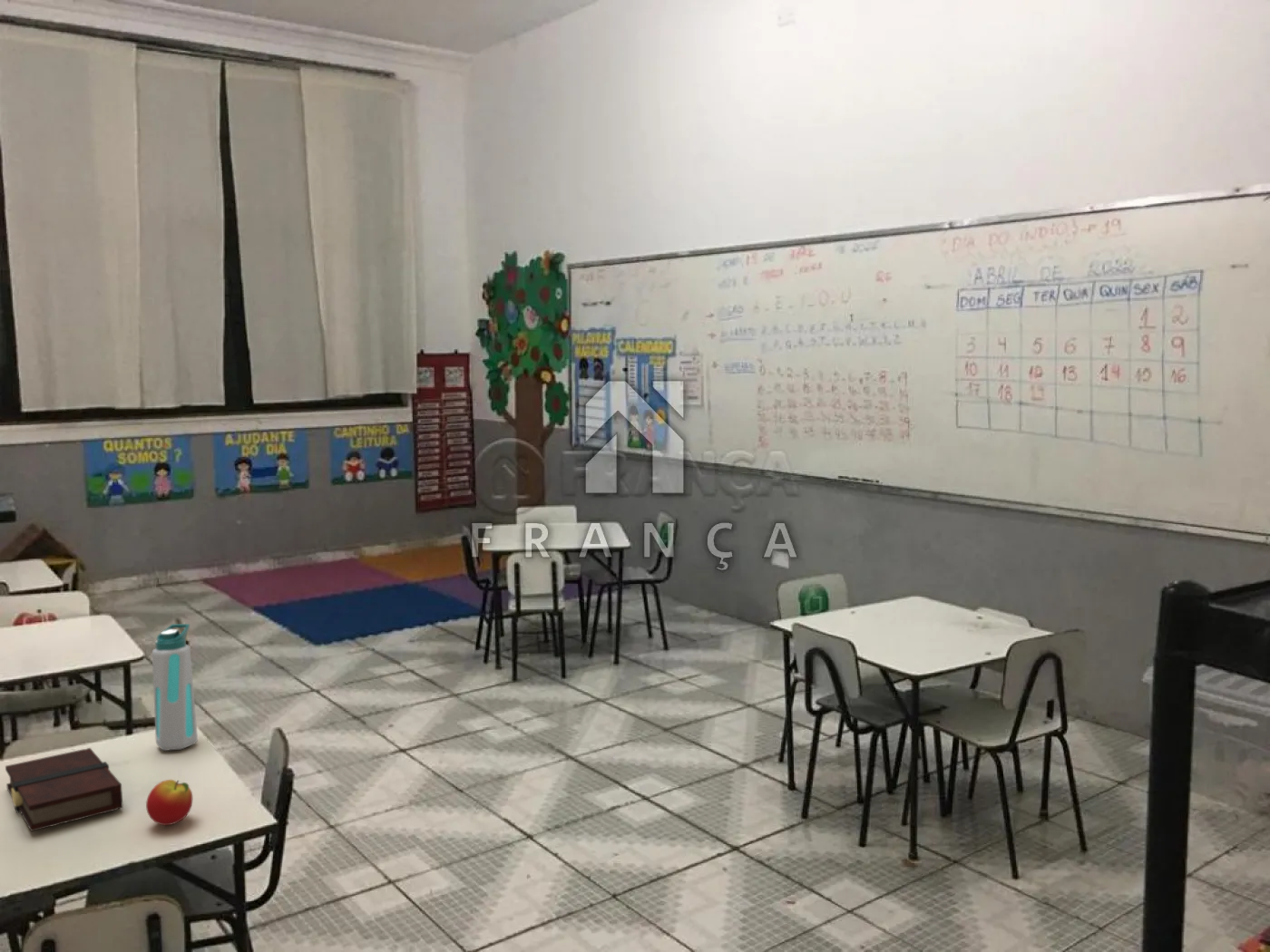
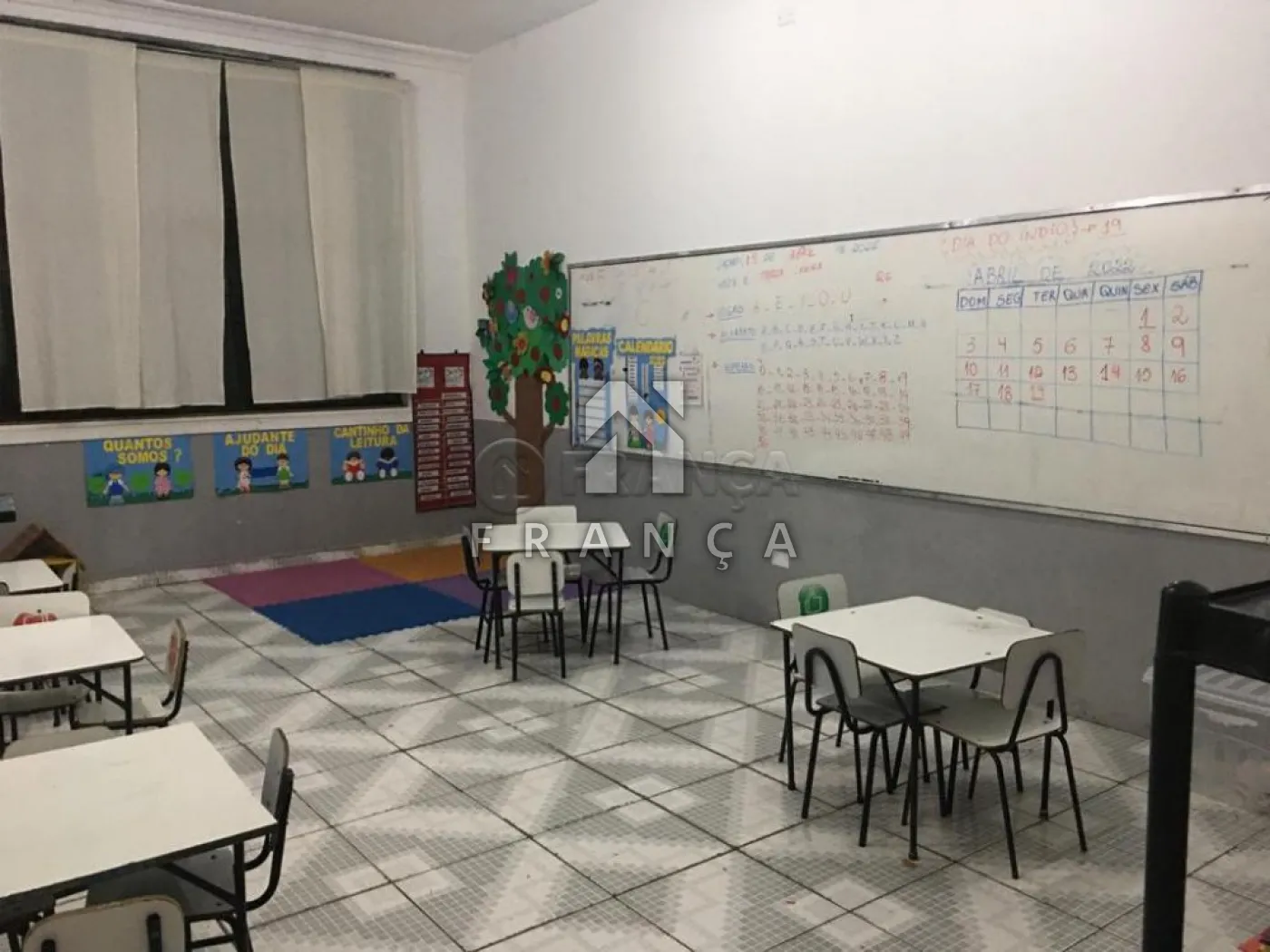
- water bottle (174, 686)
- book (62, 786)
- apple (170, 801)
